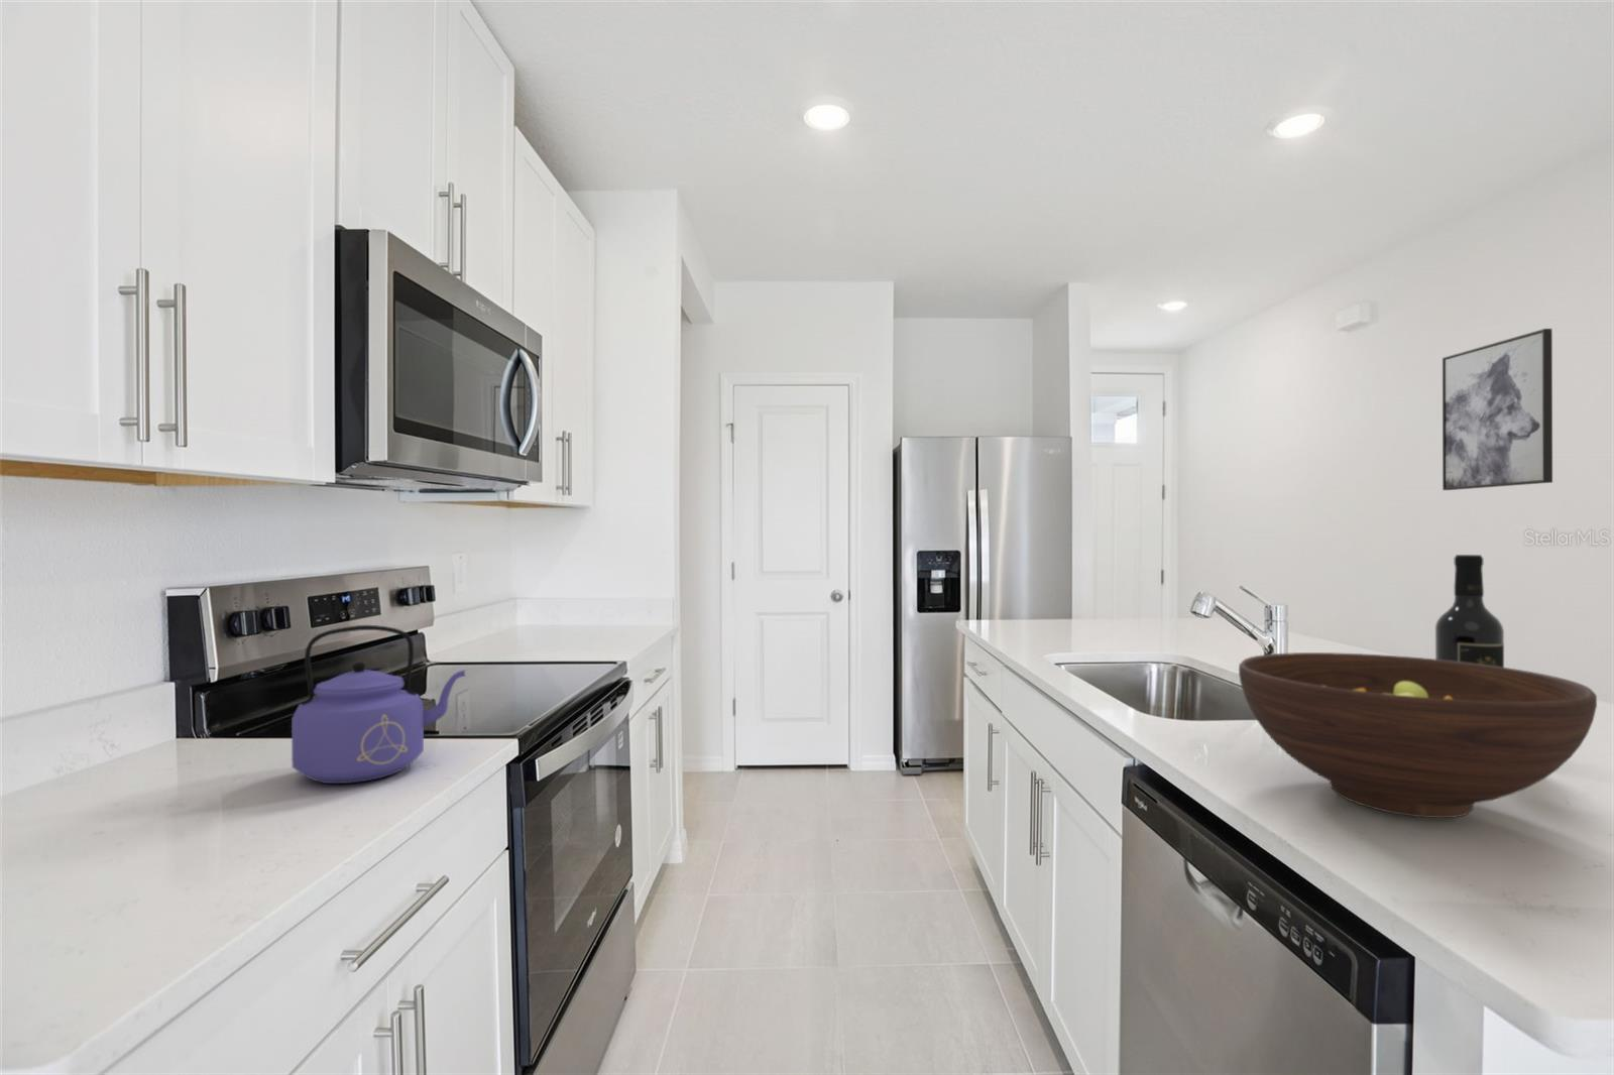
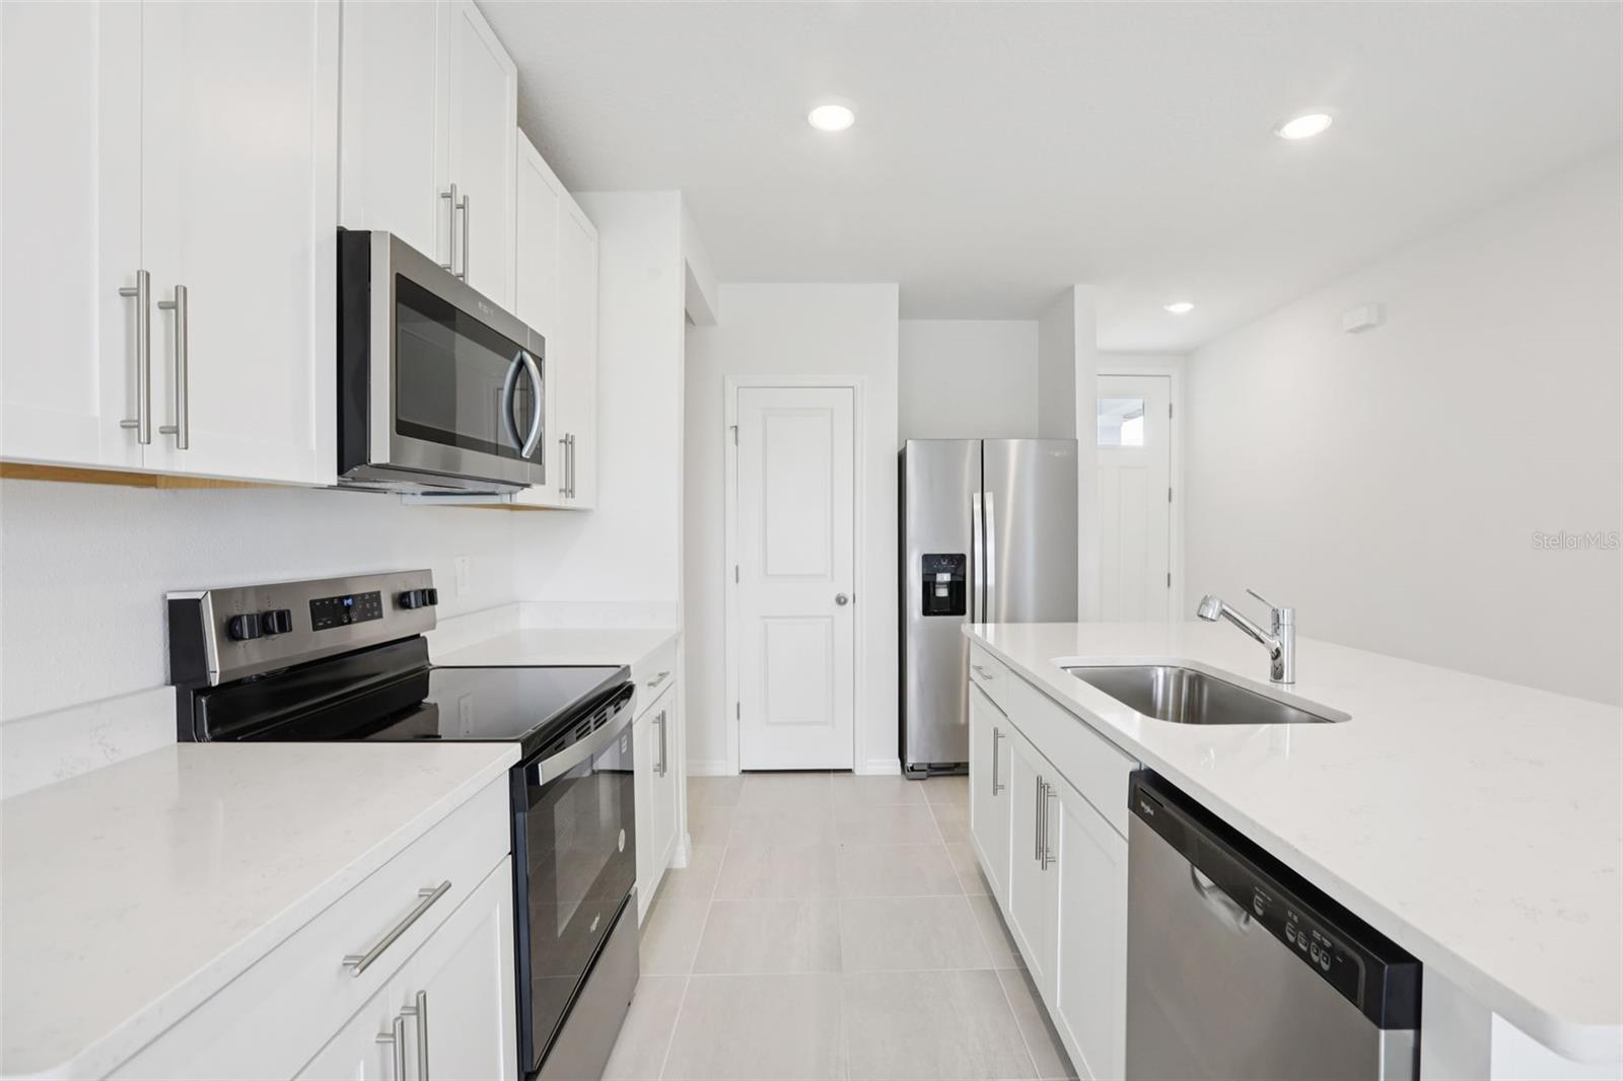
- wine bottle (1469, 651)
- wall art (1493, 415)
- fruit bowl (1398, 737)
- kettle (383, 696)
